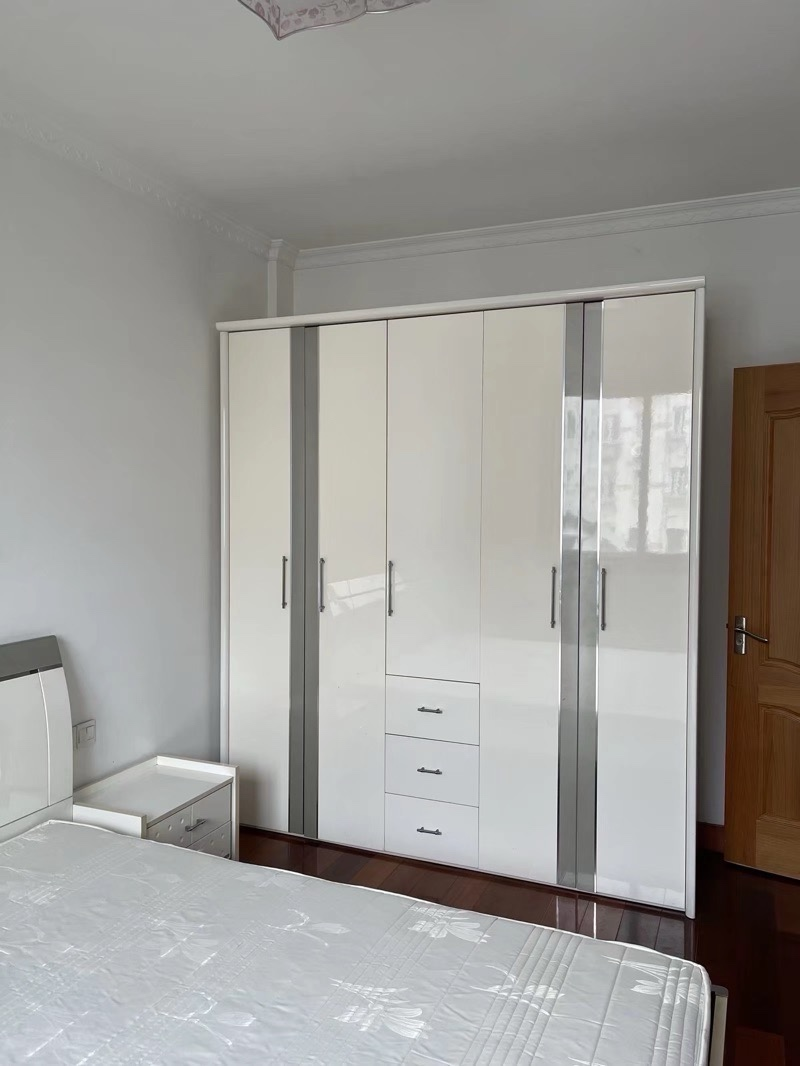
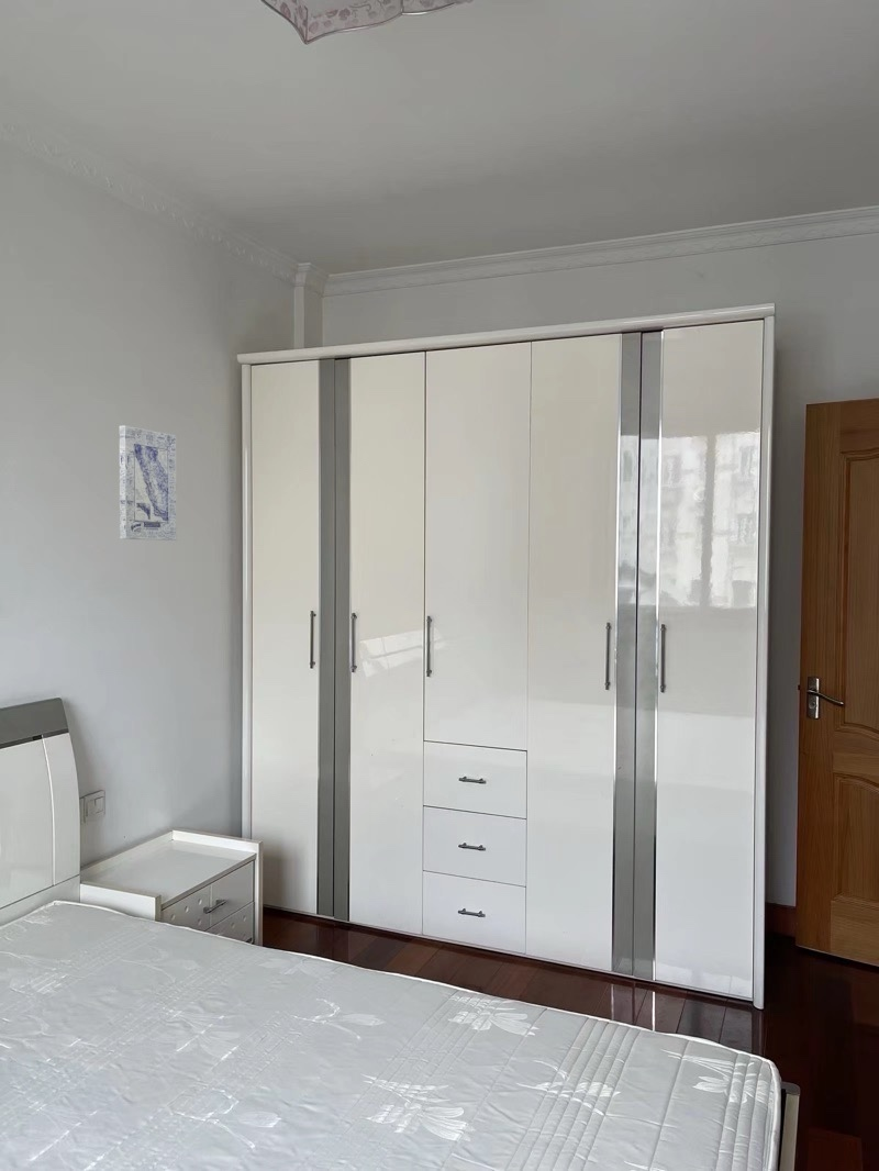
+ wall art (148, 484)
